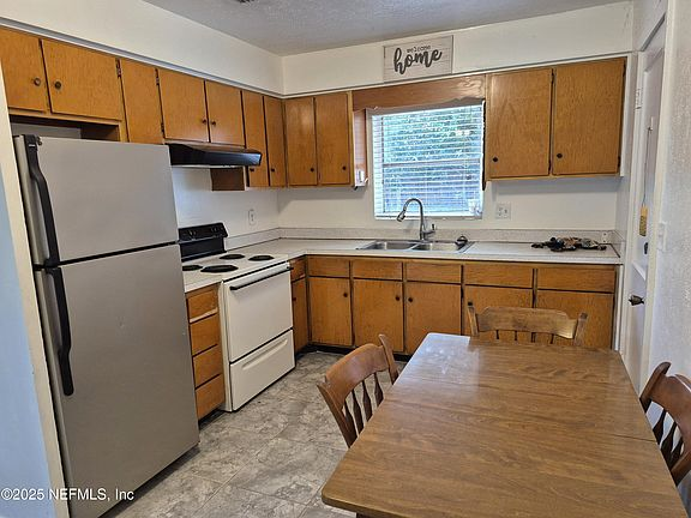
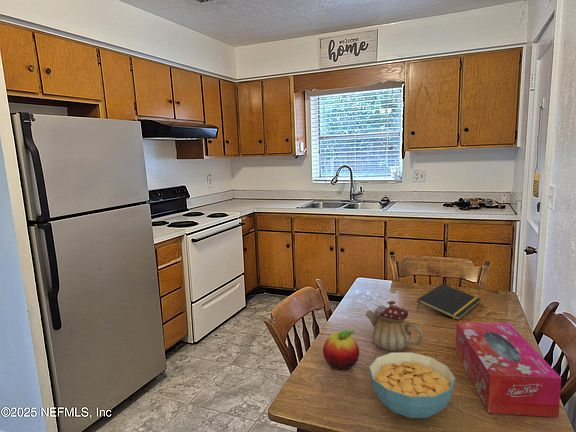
+ teapot (393, 323)
+ fruit (341, 349)
+ cereal bowl (410, 390)
+ tissue box (500, 362)
+ notepad (449, 300)
